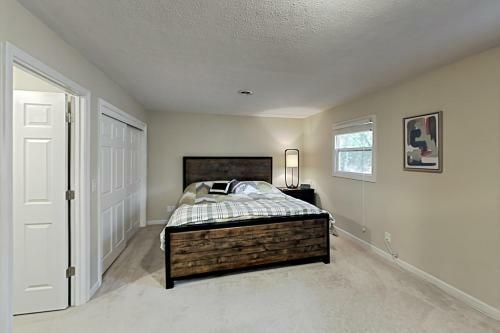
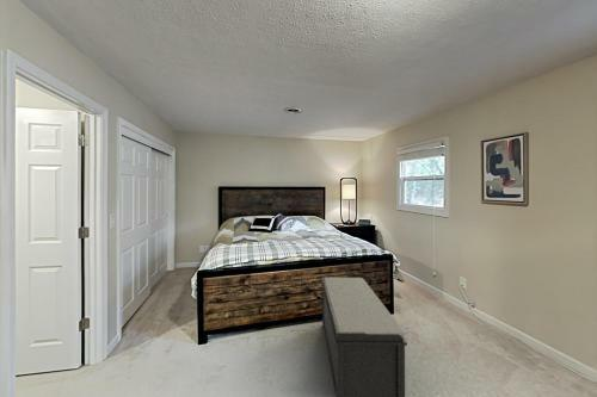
+ bench (352, 329)
